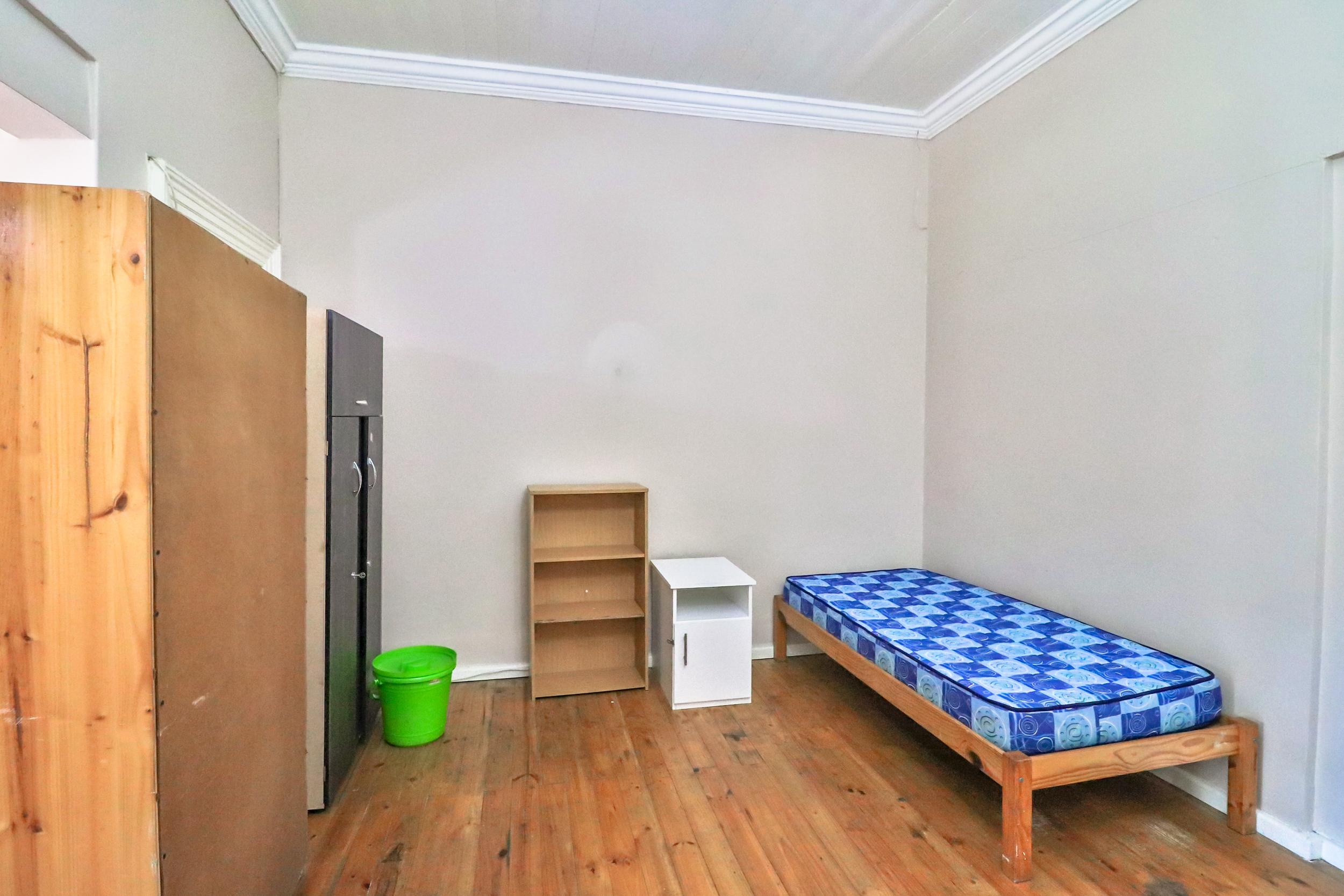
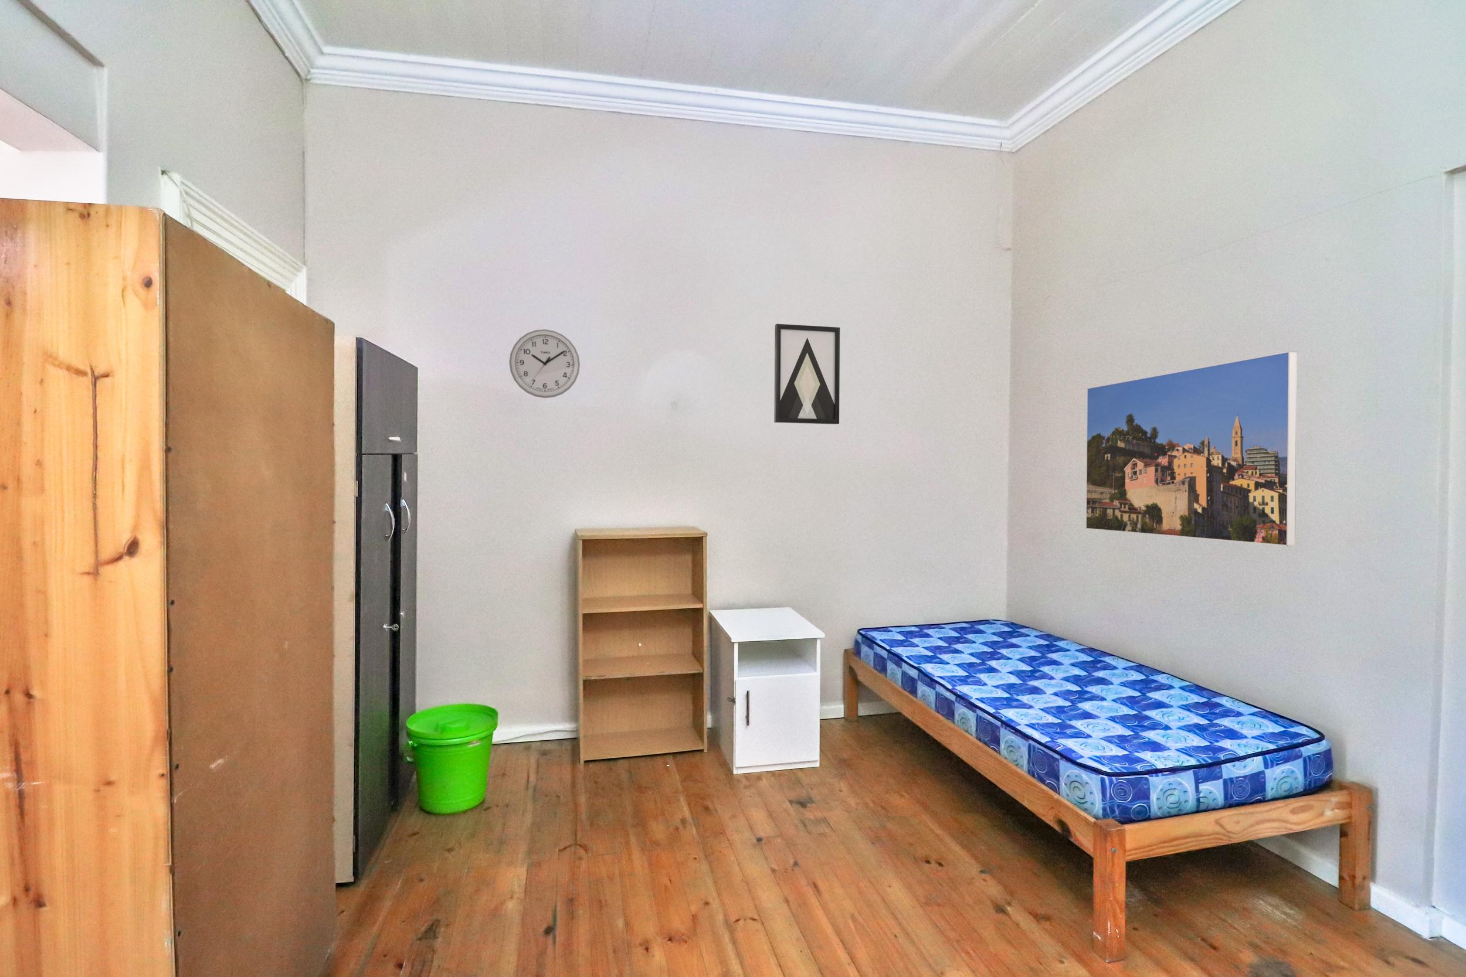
+ wall art (807, 374)
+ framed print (1174, 455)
+ wall clock (544, 363)
